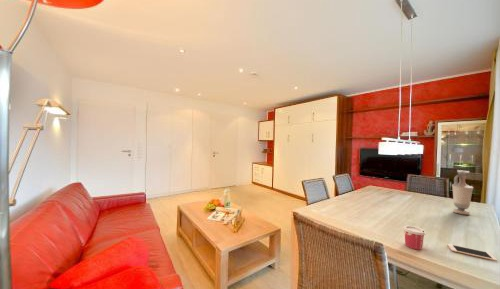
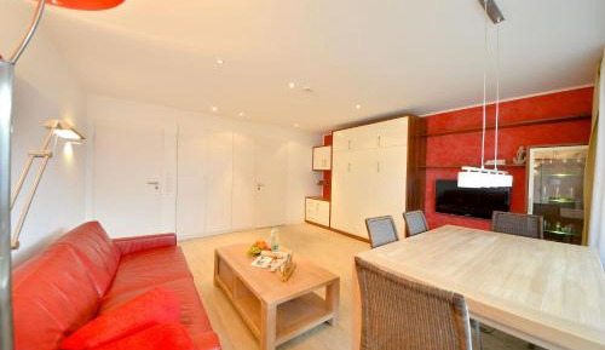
- vase (462, 192)
- cell phone (470, 251)
- cup (413, 237)
